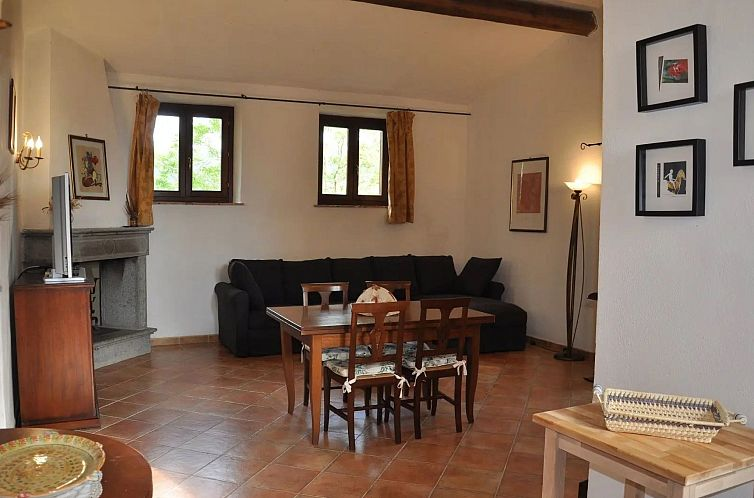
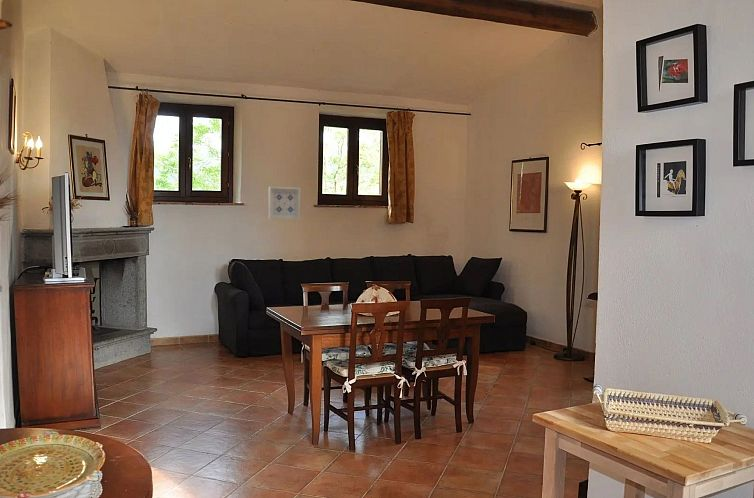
+ wall art (284, 203)
